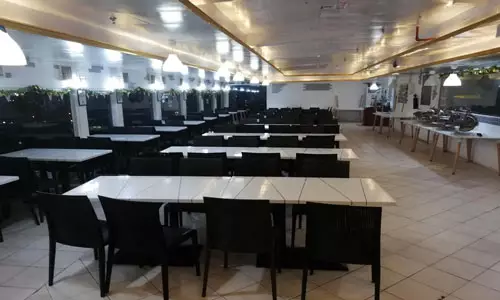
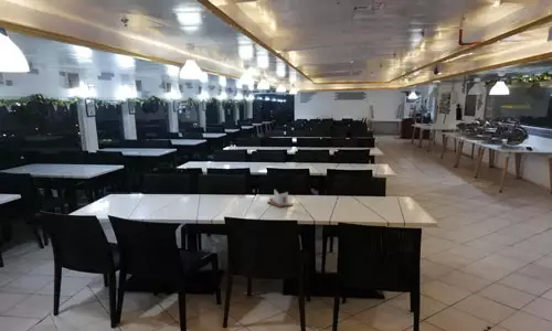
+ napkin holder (279, 195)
